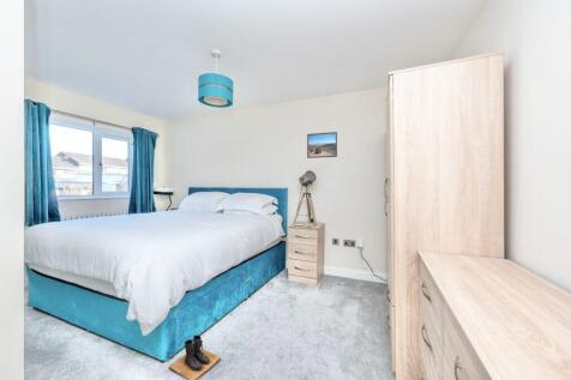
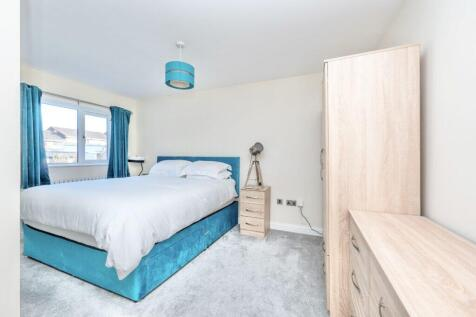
- boots (194, 351)
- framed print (321, 145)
